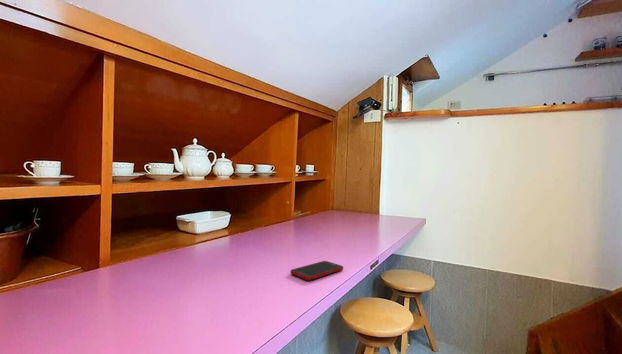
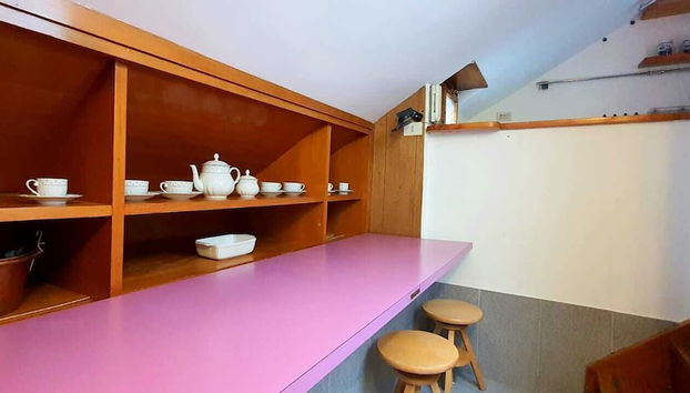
- cell phone (317, 269)
